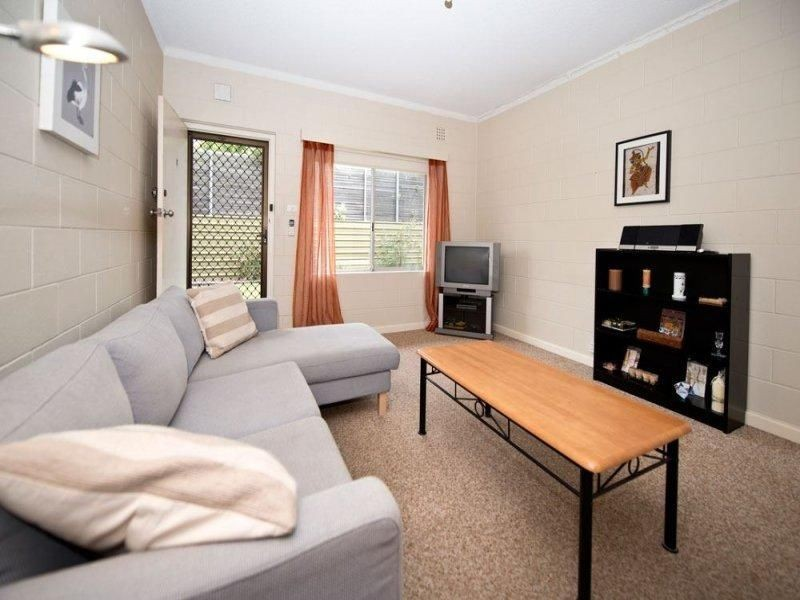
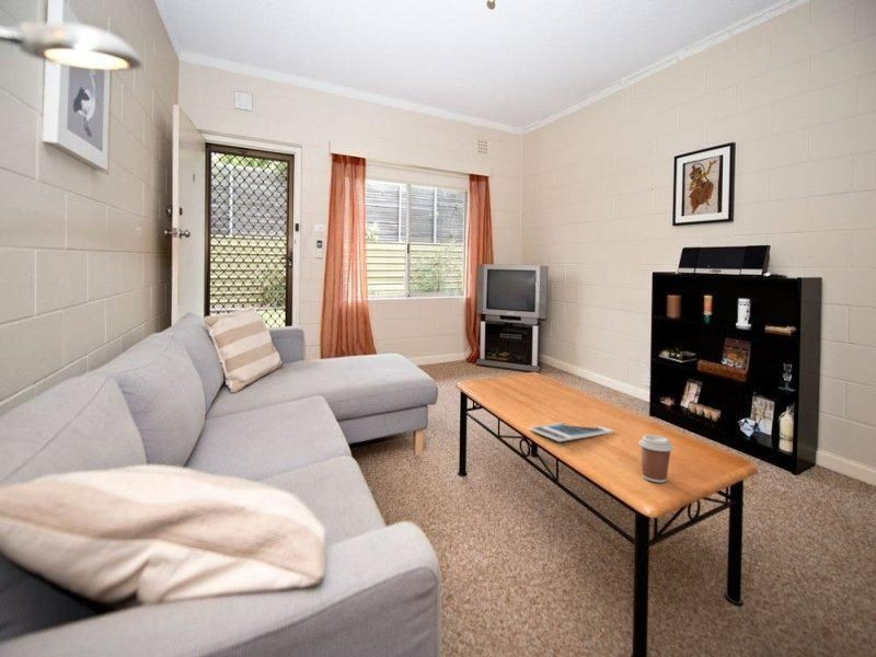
+ graded trading card (570, 429)
+ coffee cup (655, 458)
